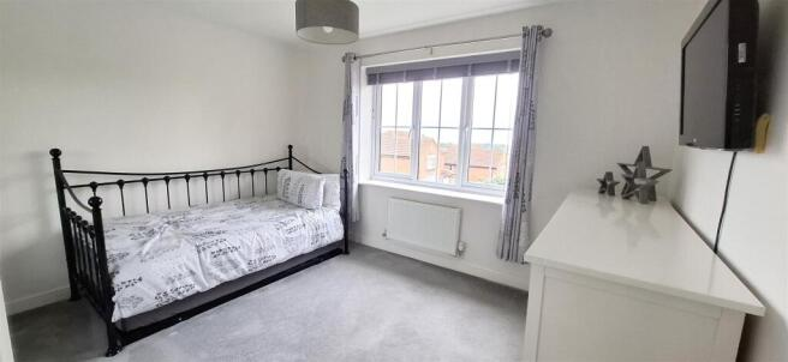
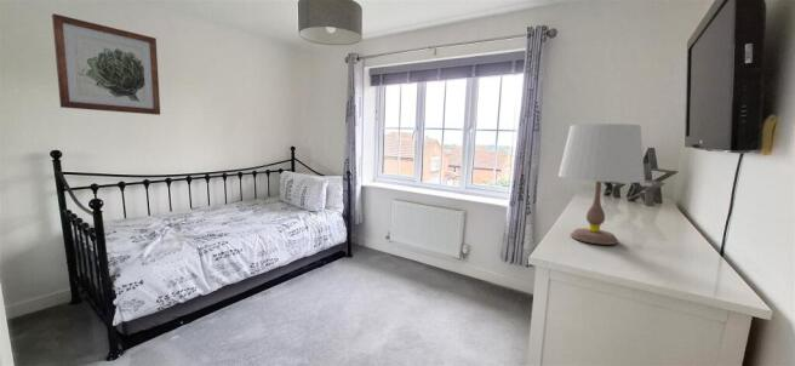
+ wall art (111, 69)
+ table lamp (597, 183)
